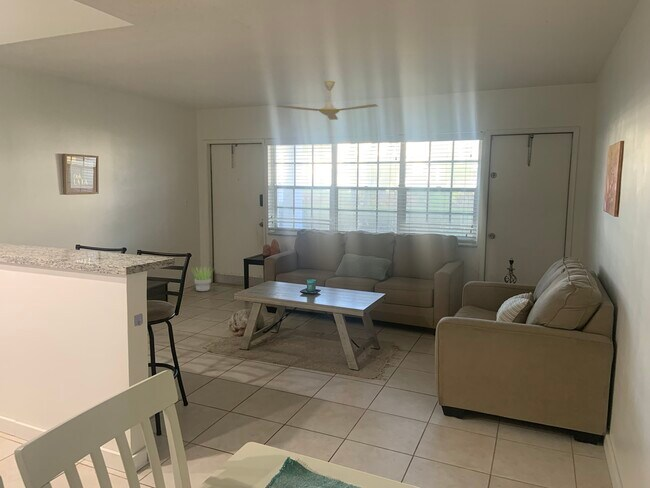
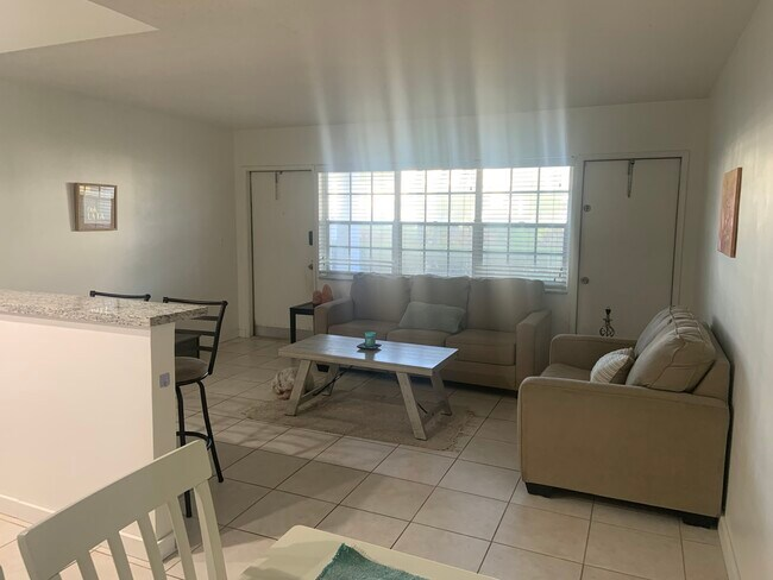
- potted plant (202, 279)
- ceiling fan (328, 101)
